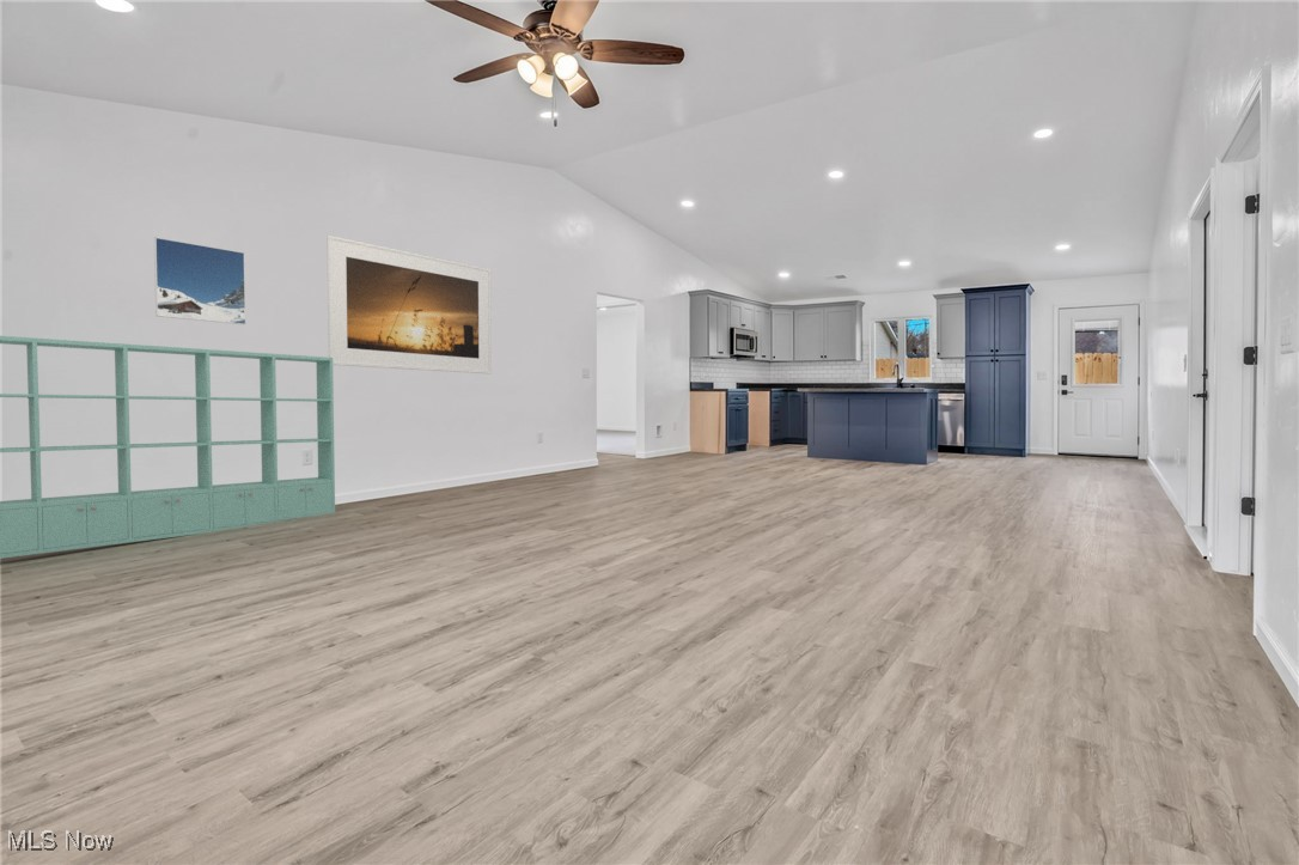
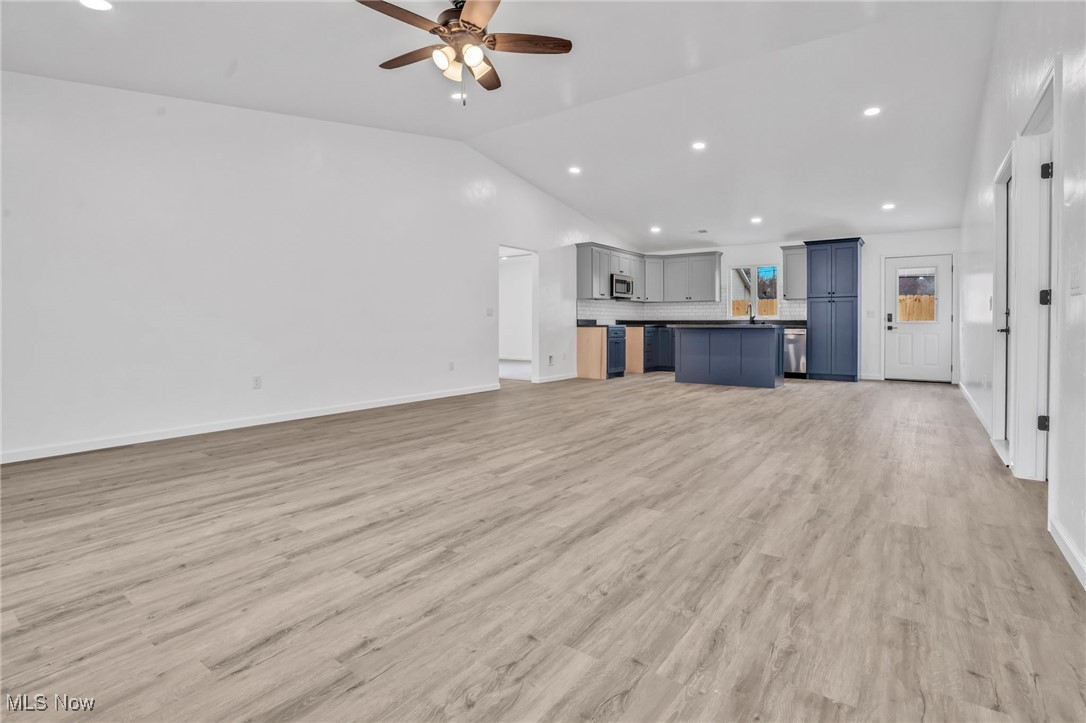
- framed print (417, 311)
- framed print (201, 282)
- bookshelf (165, 443)
